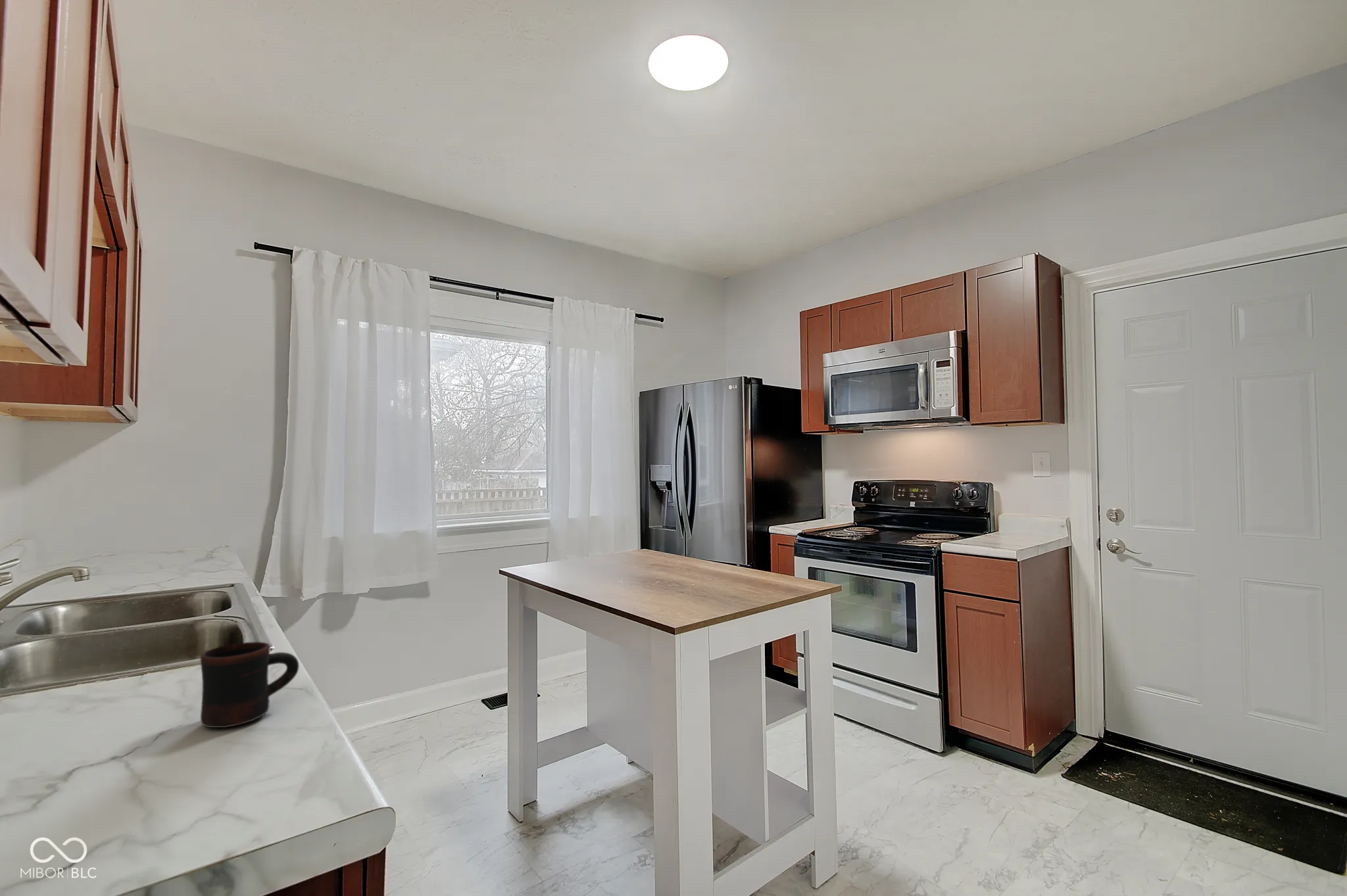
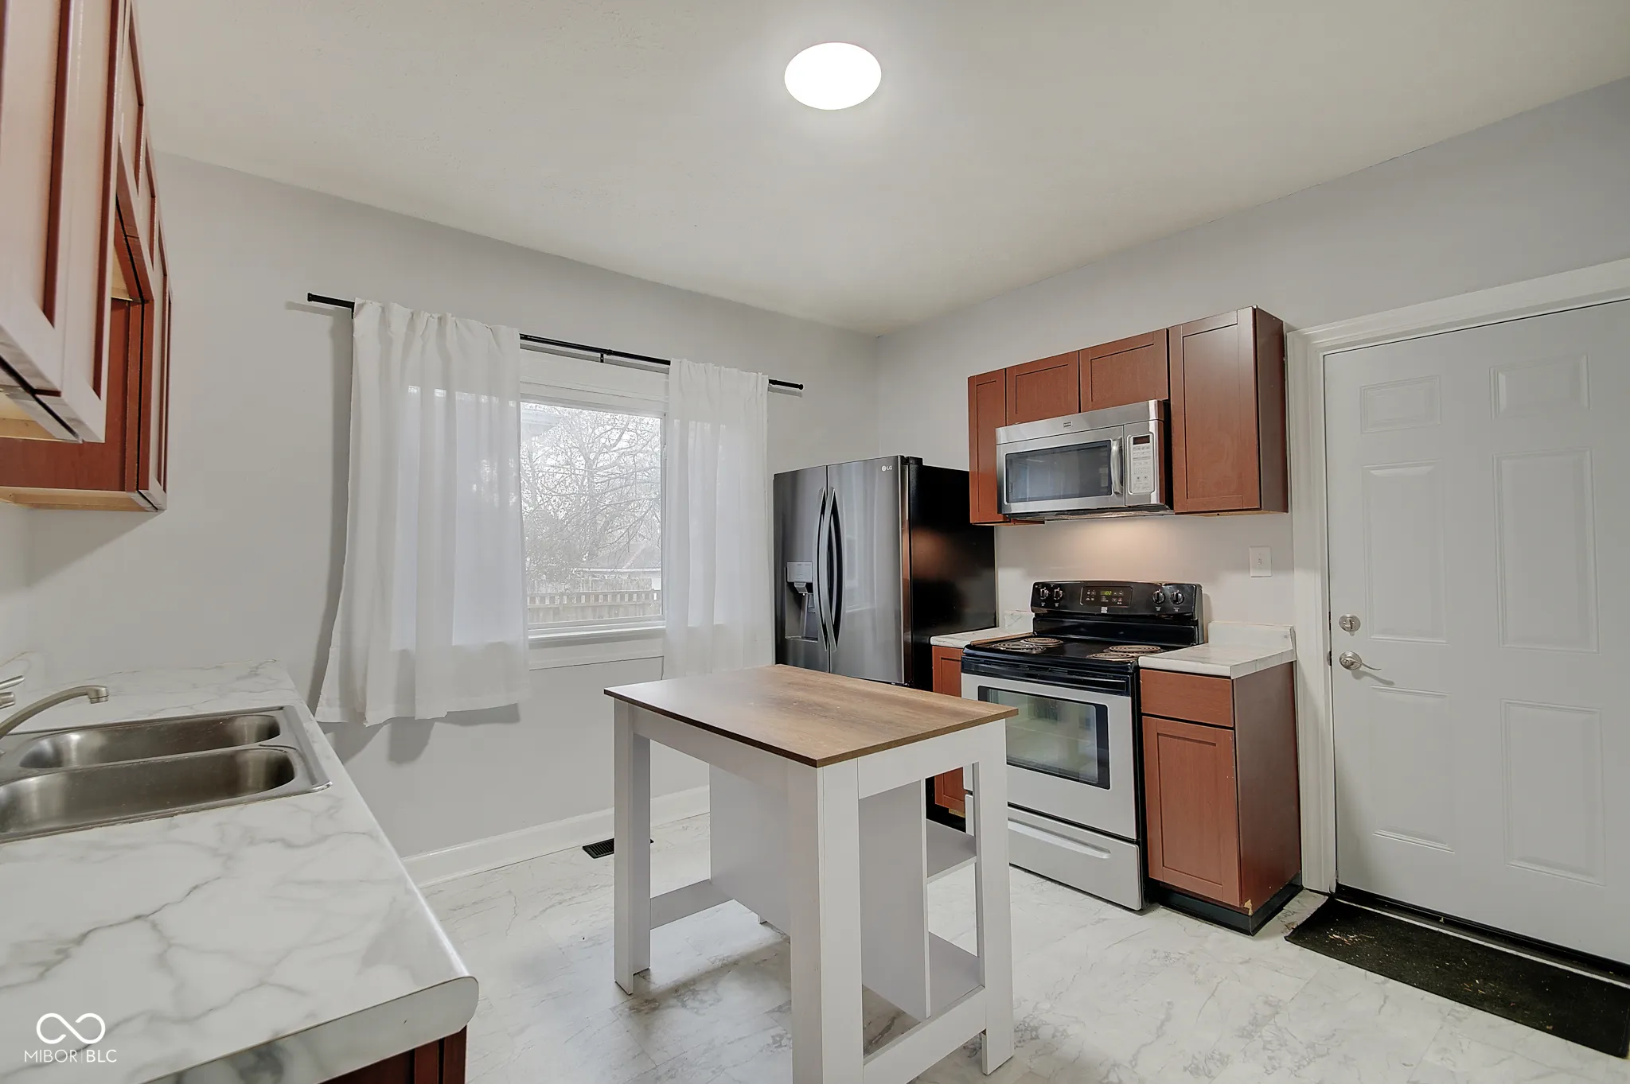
- mug (251, 680)
